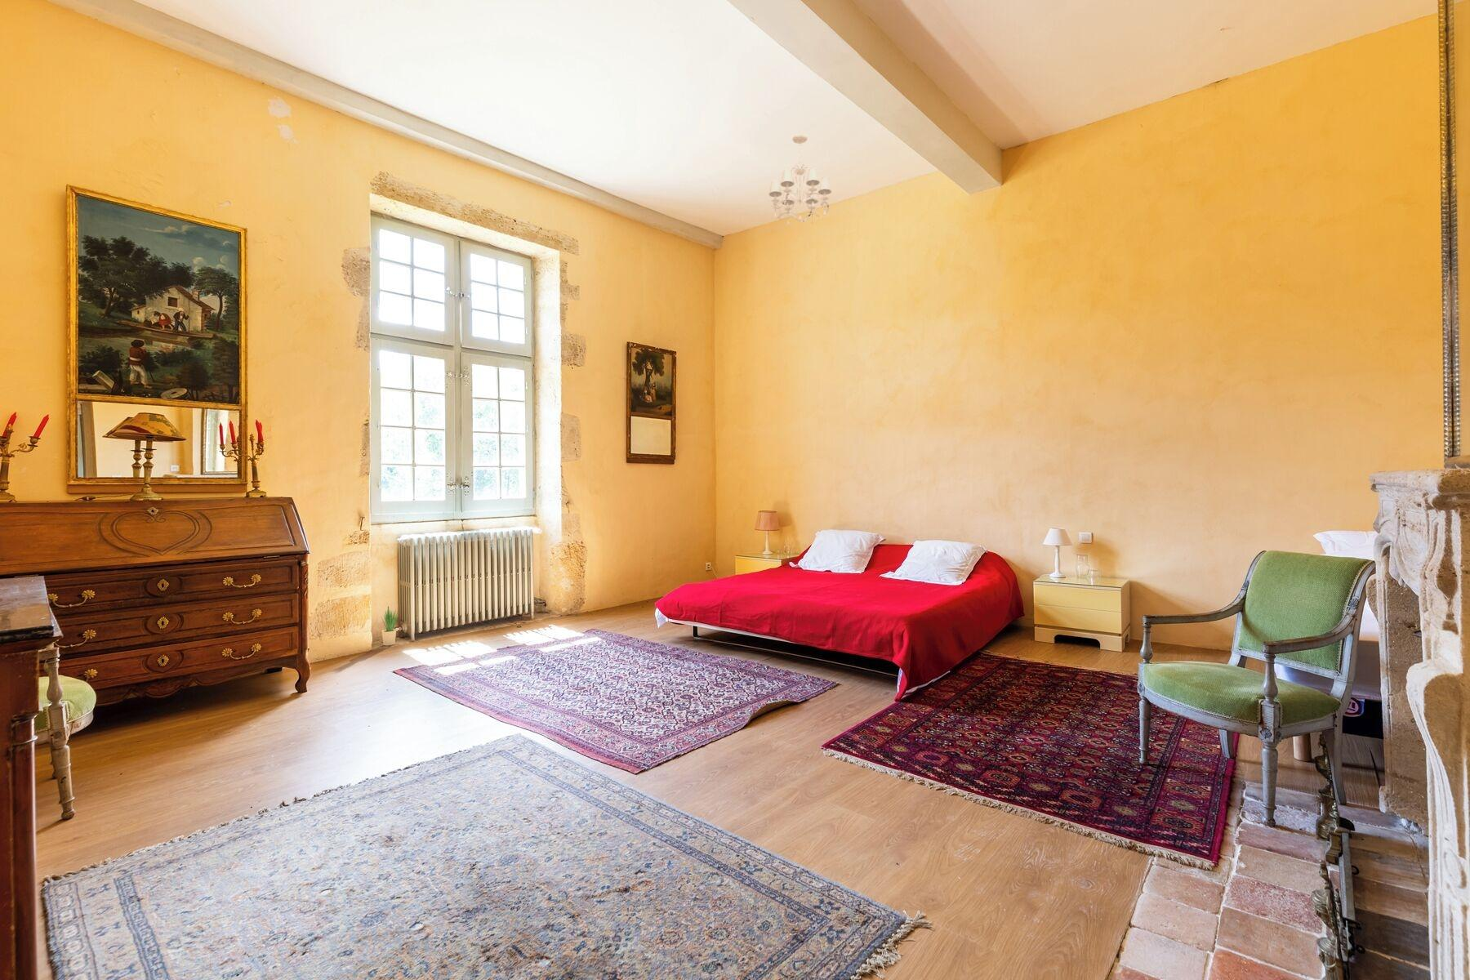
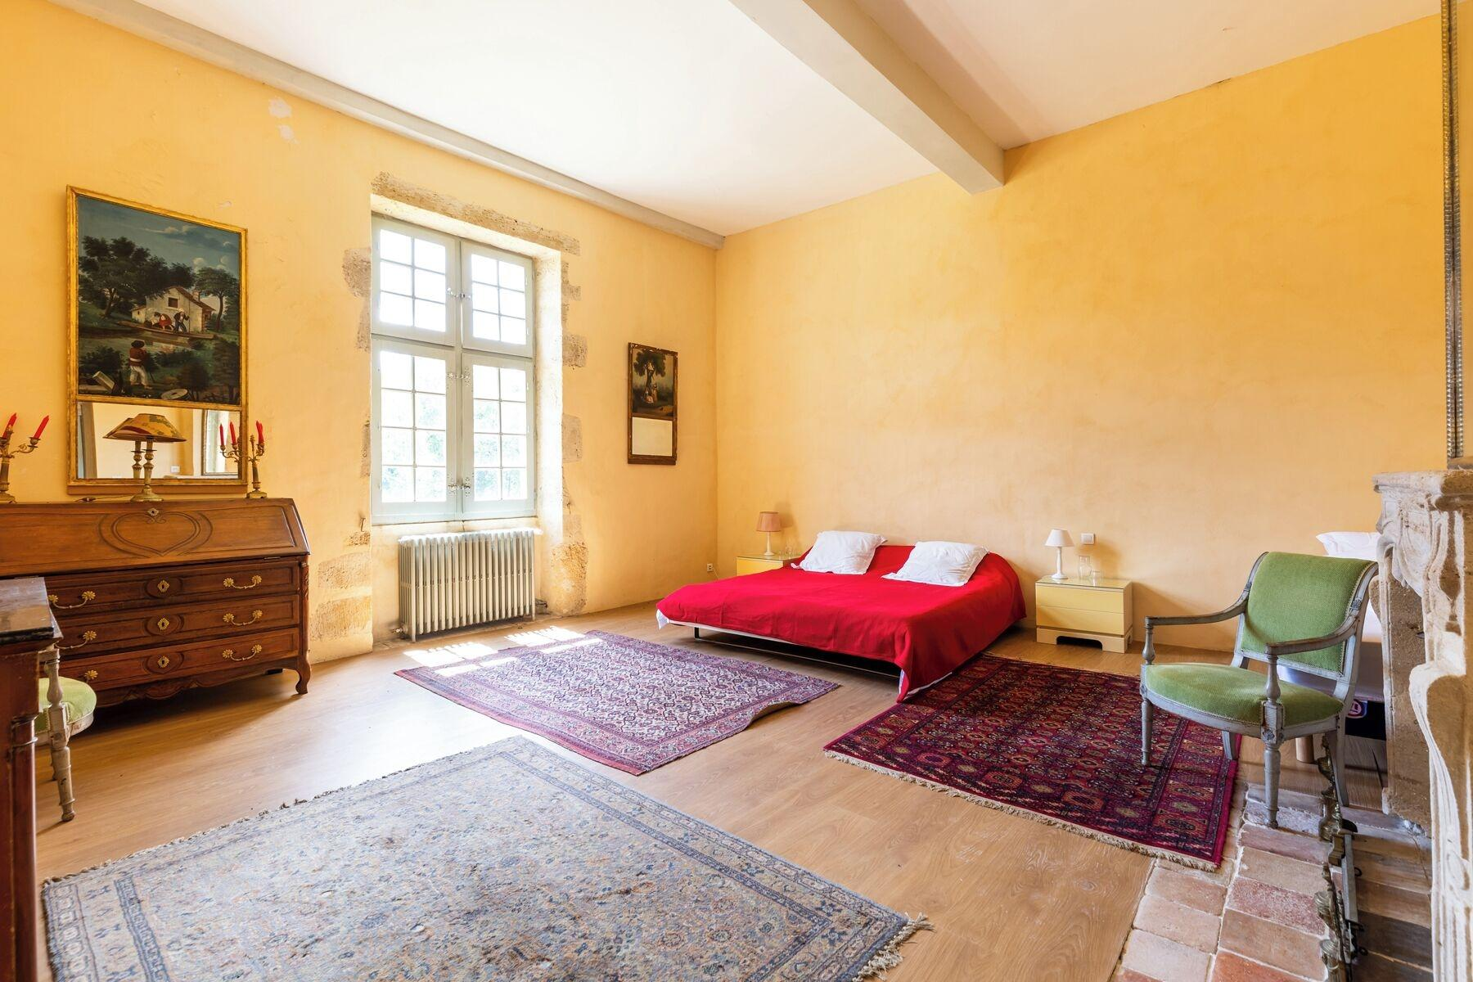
- chandelier (800, 179)
- potted plant (390, 625)
